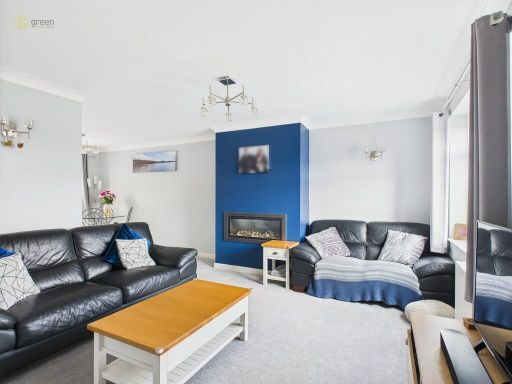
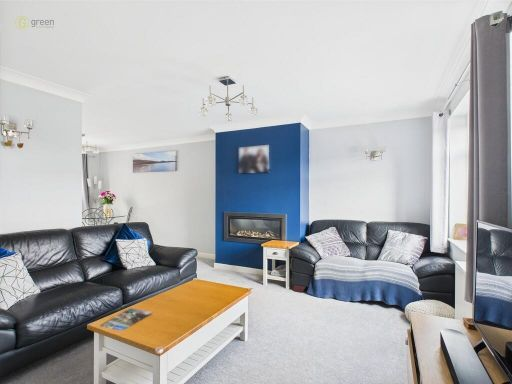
+ magazine (126, 318)
